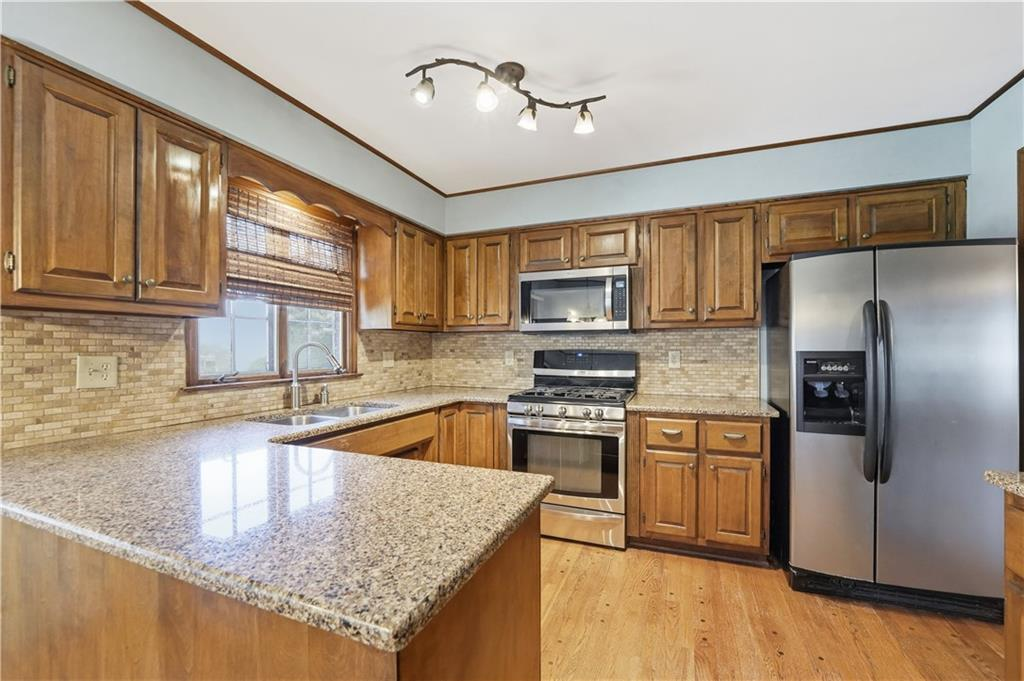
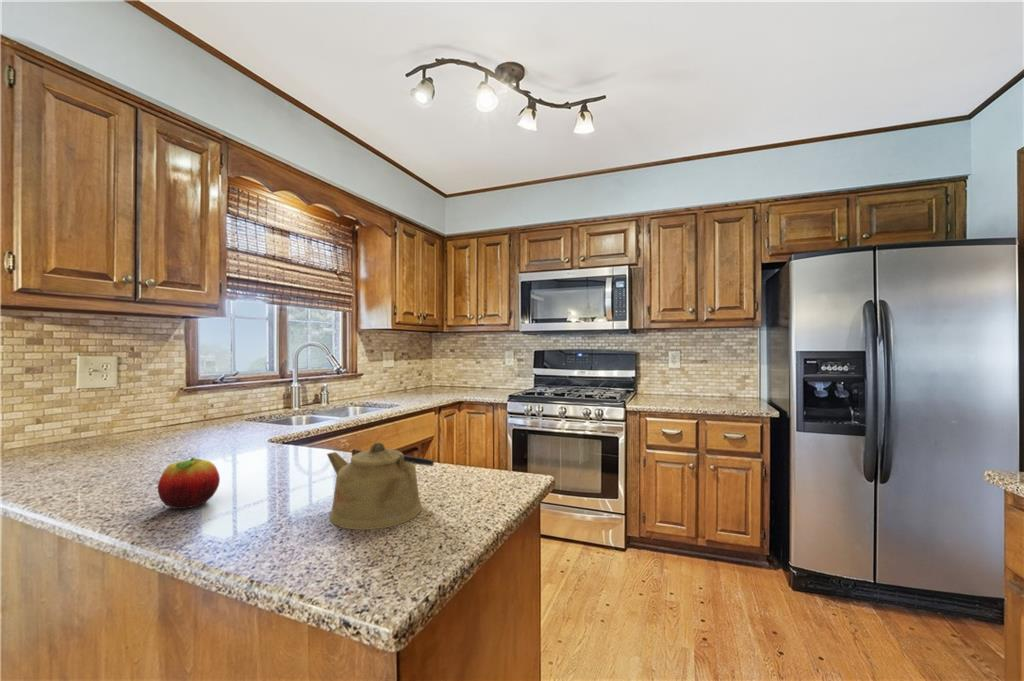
+ fruit (189, 481)
+ kettle (370, 475)
